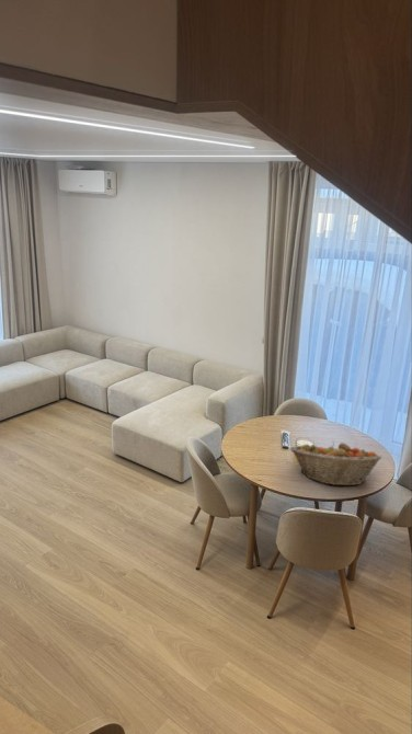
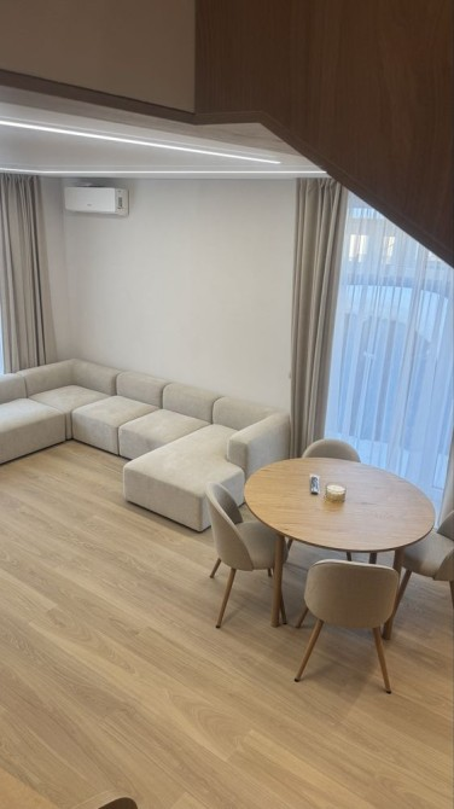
- fruit basket (334, 459)
